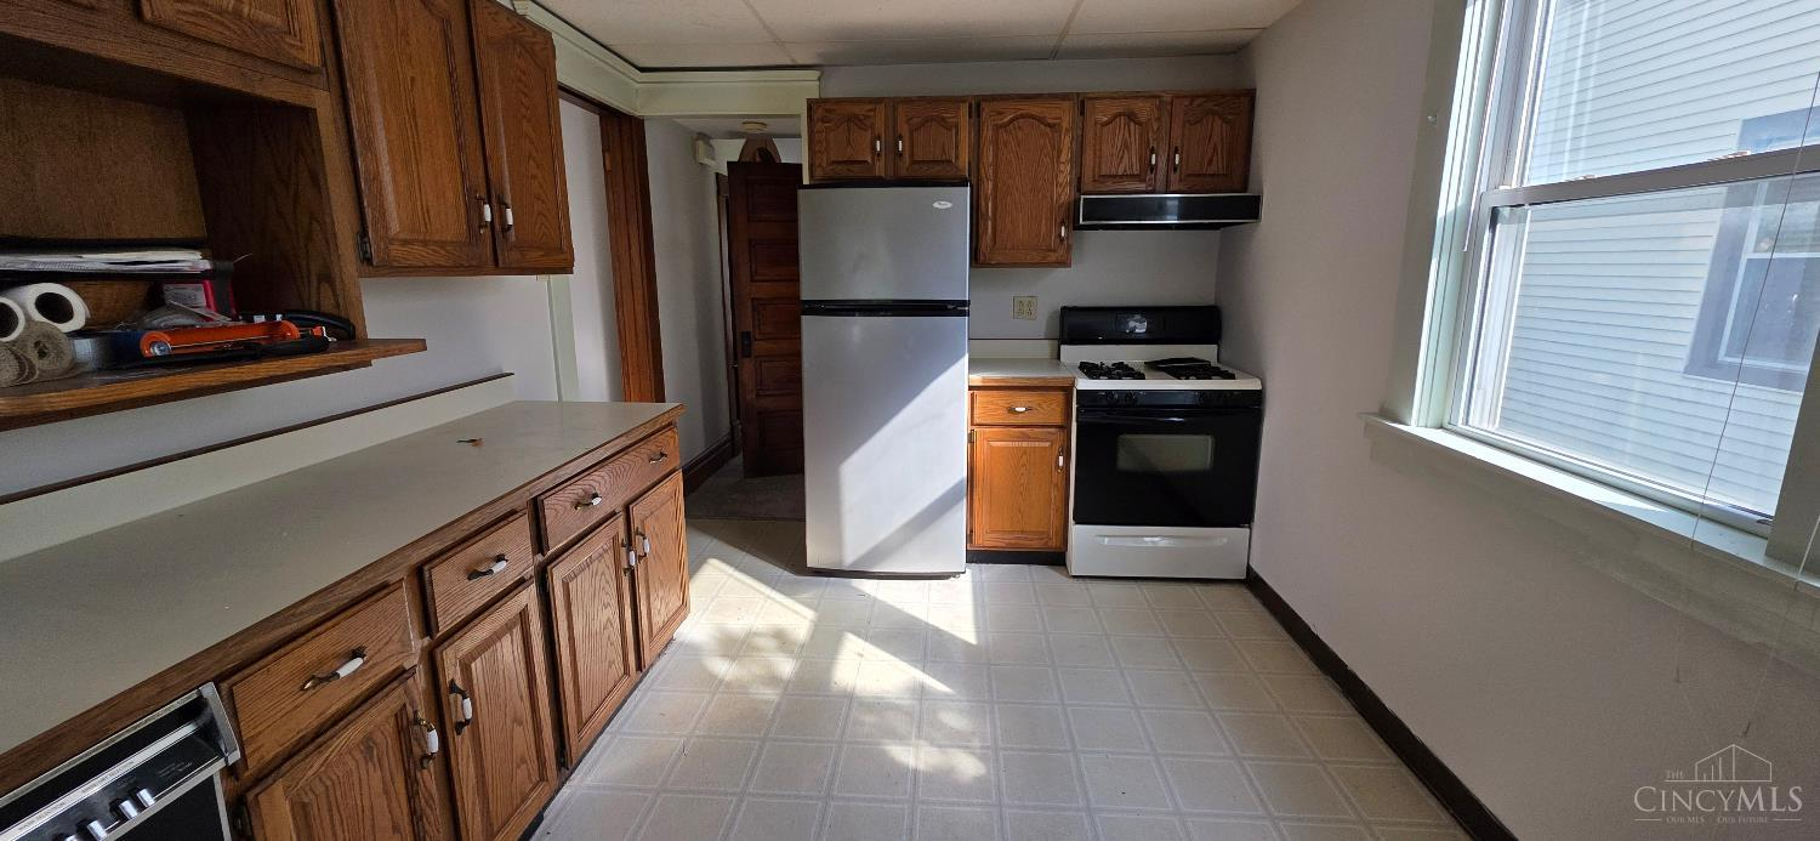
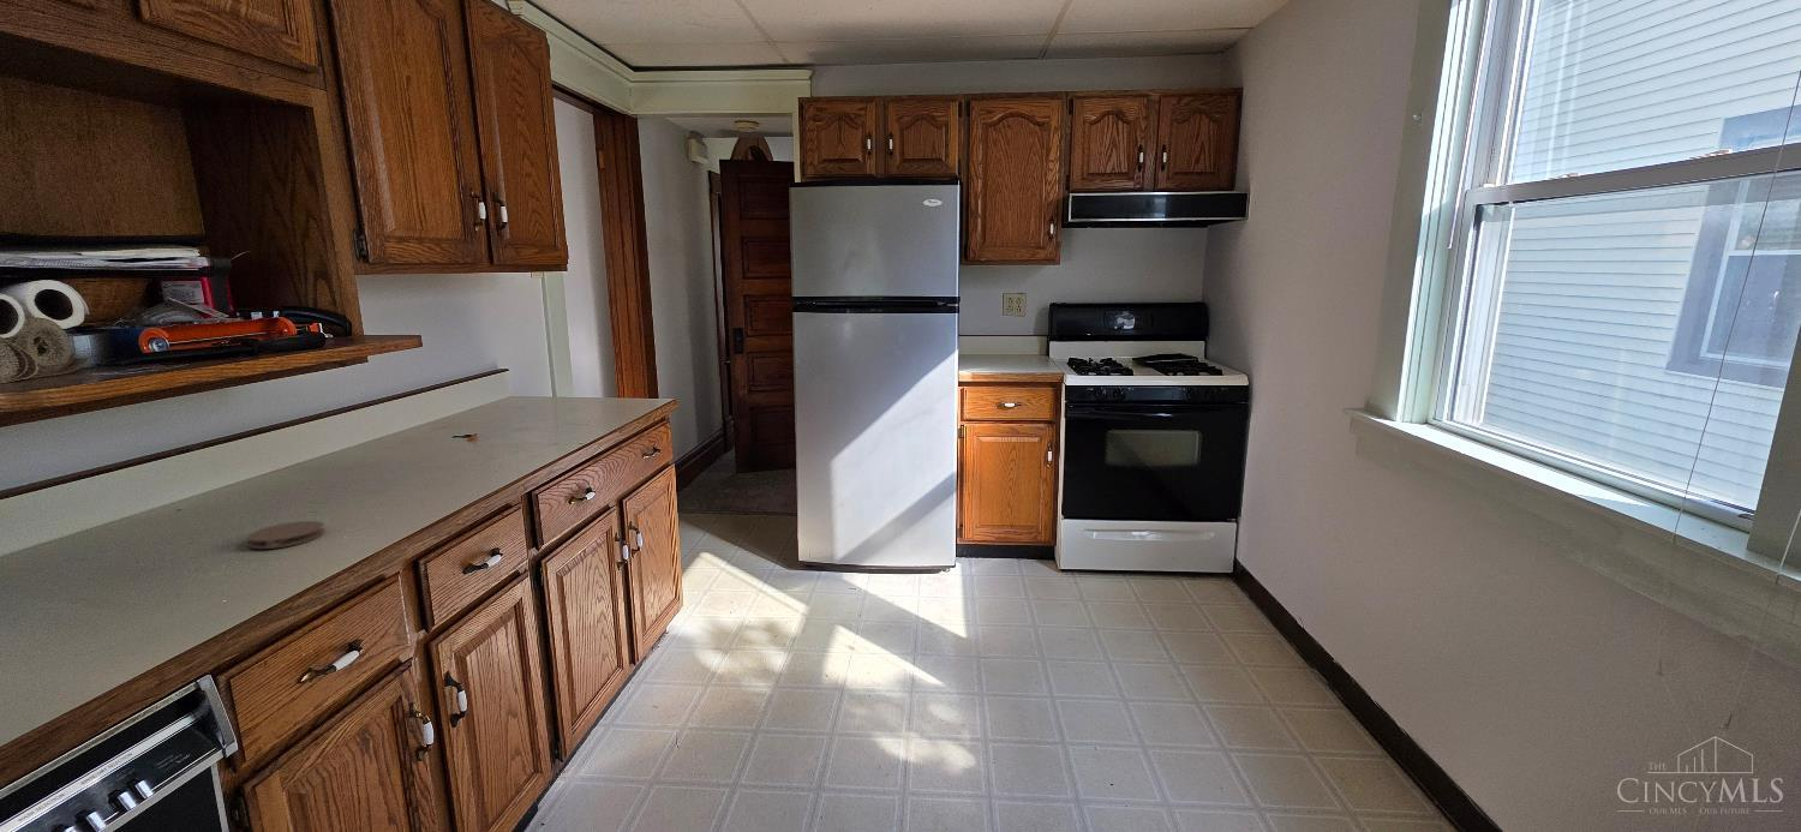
+ coaster (286, 534)
